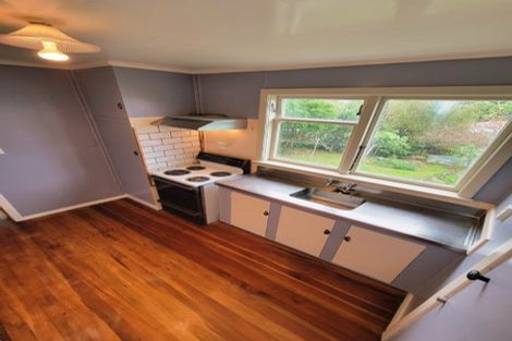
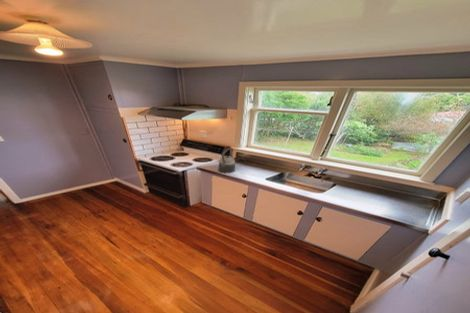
+ kettle (228, 159)
